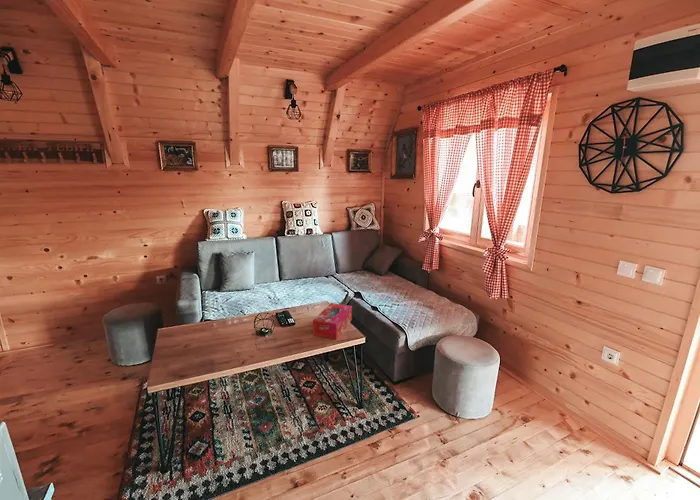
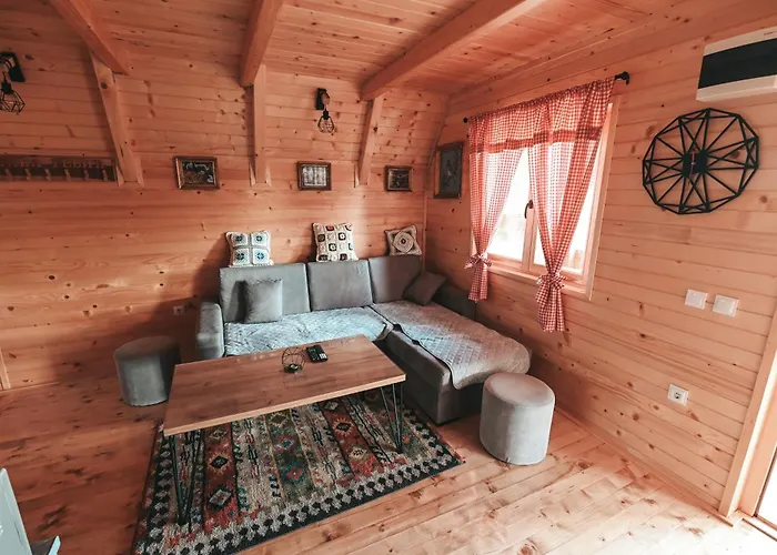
- tissue box (333, 319)
